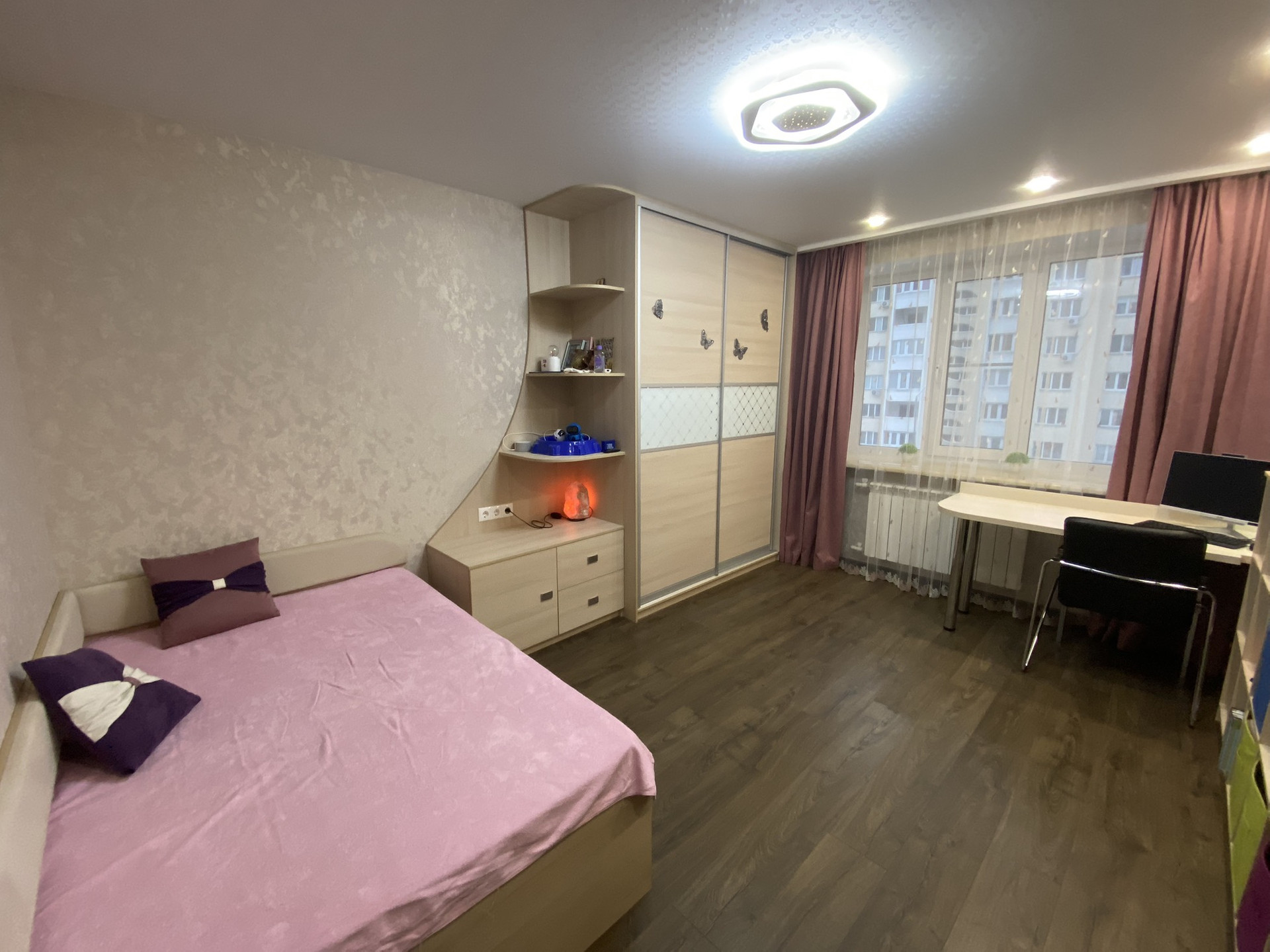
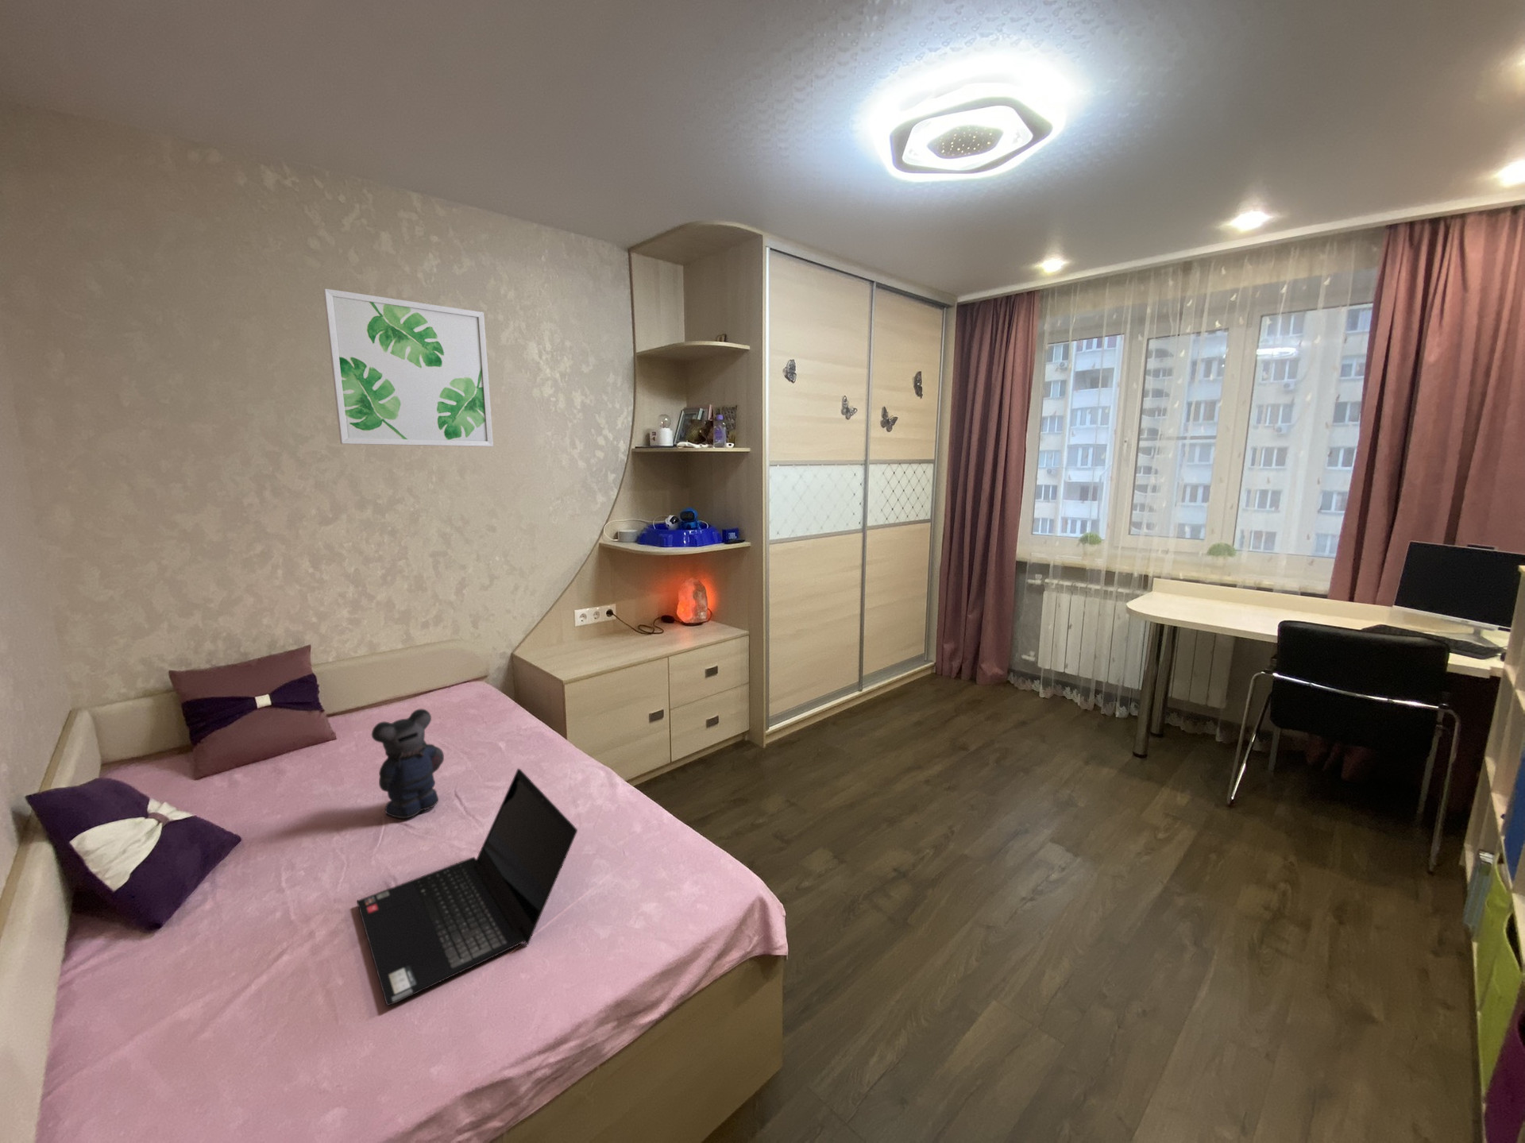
+ wall art (414, 375)
+ laptop computer (465, 869)
+ bear (413, 756)
